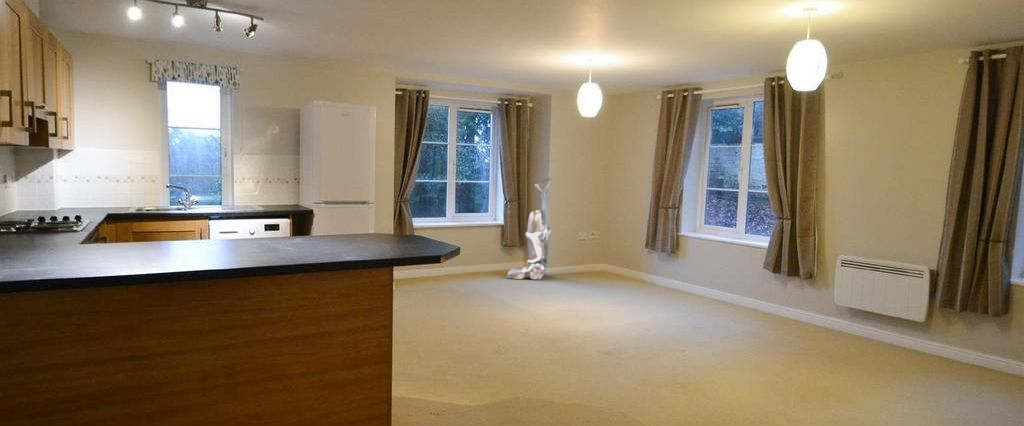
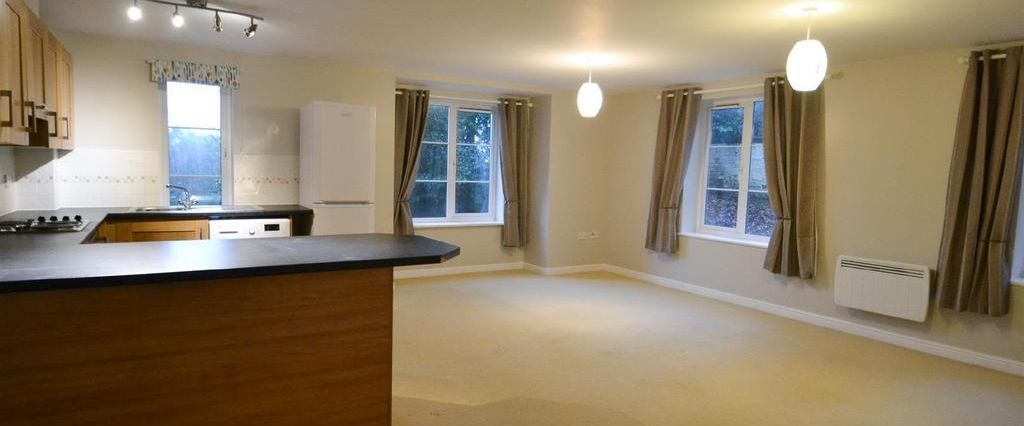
- vacuum cleaner (527, 227)
